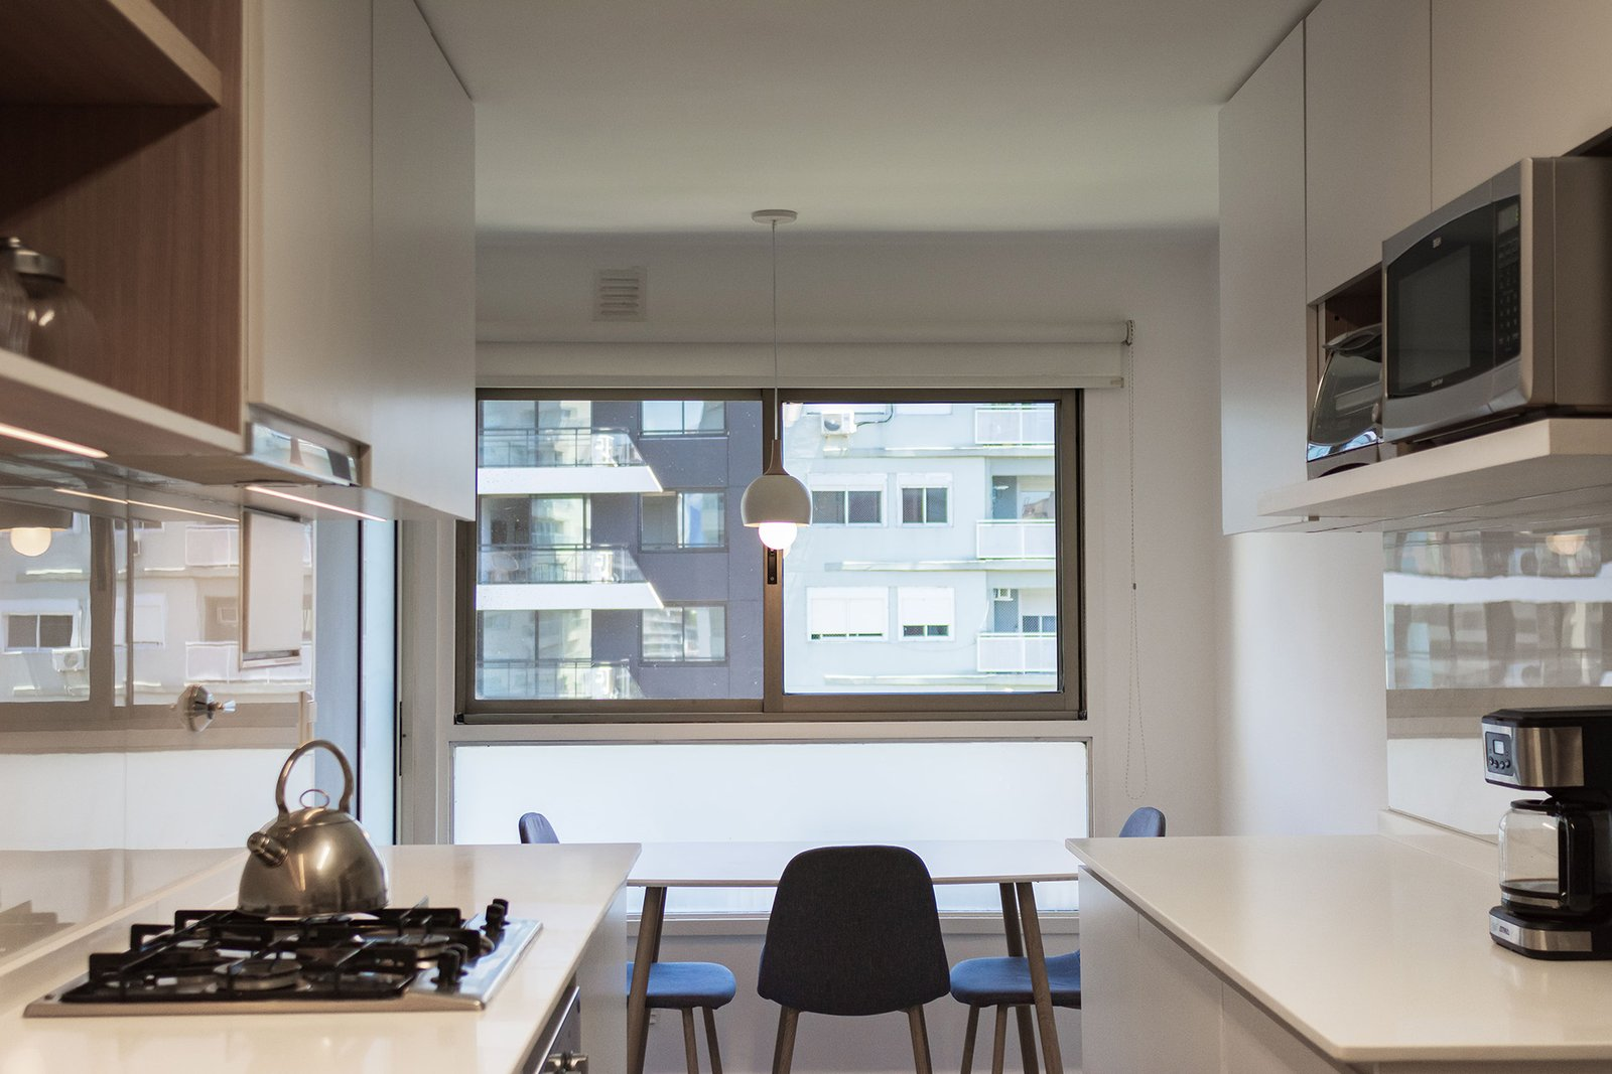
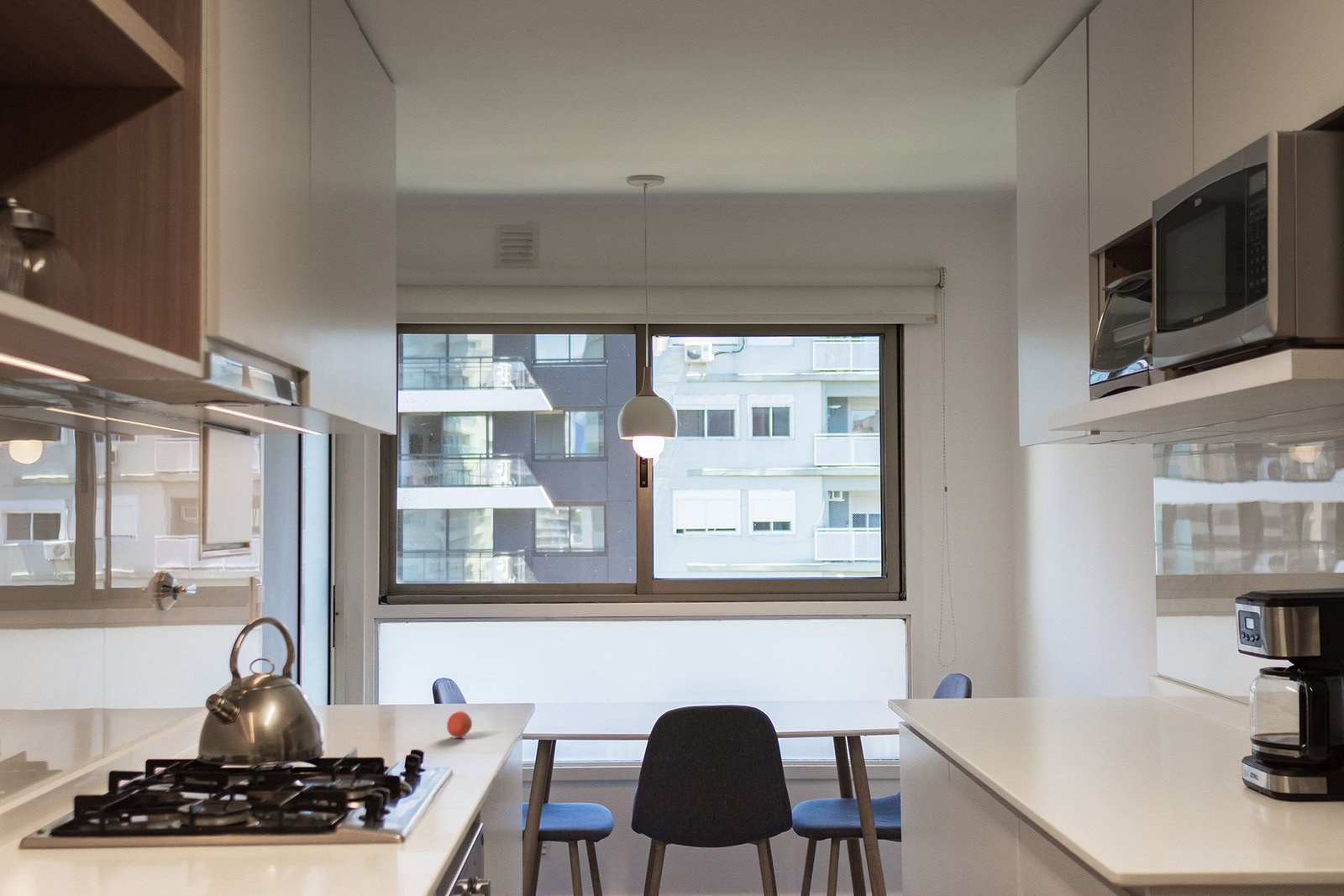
+ fruit (459, 724)
